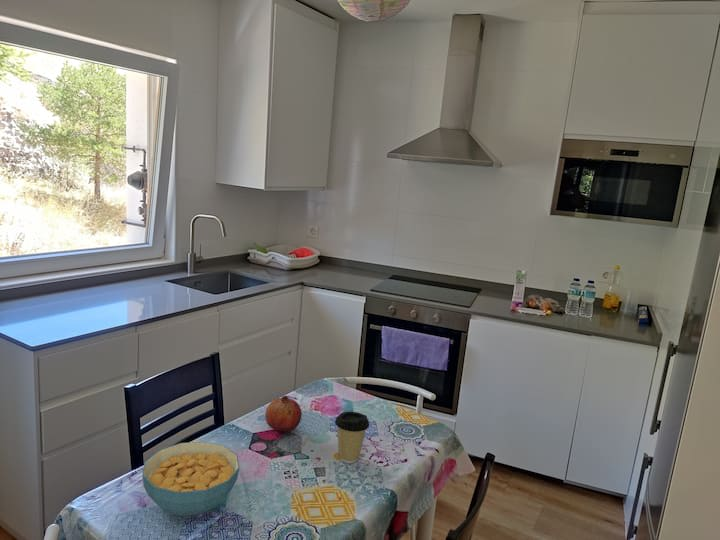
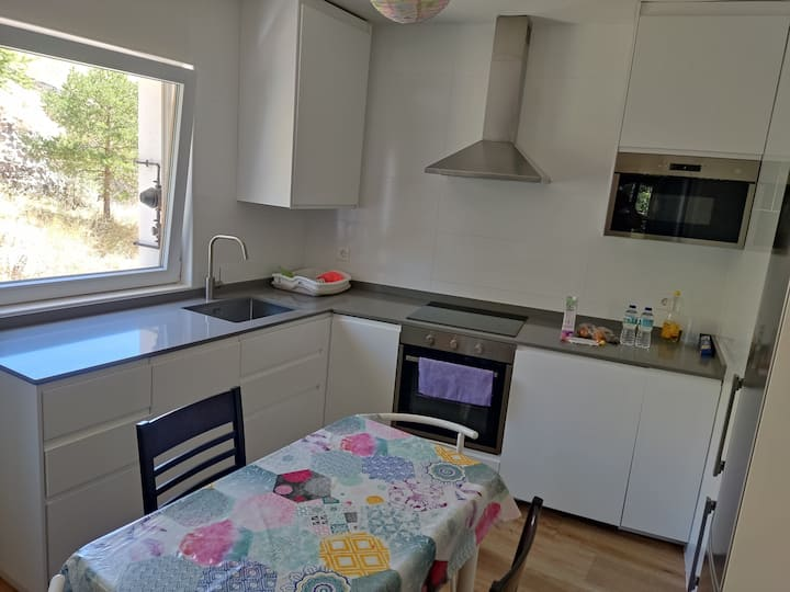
- cereal bowl (191, 485)
- coffee cup (350, 437)
- fruit (283, 413)
